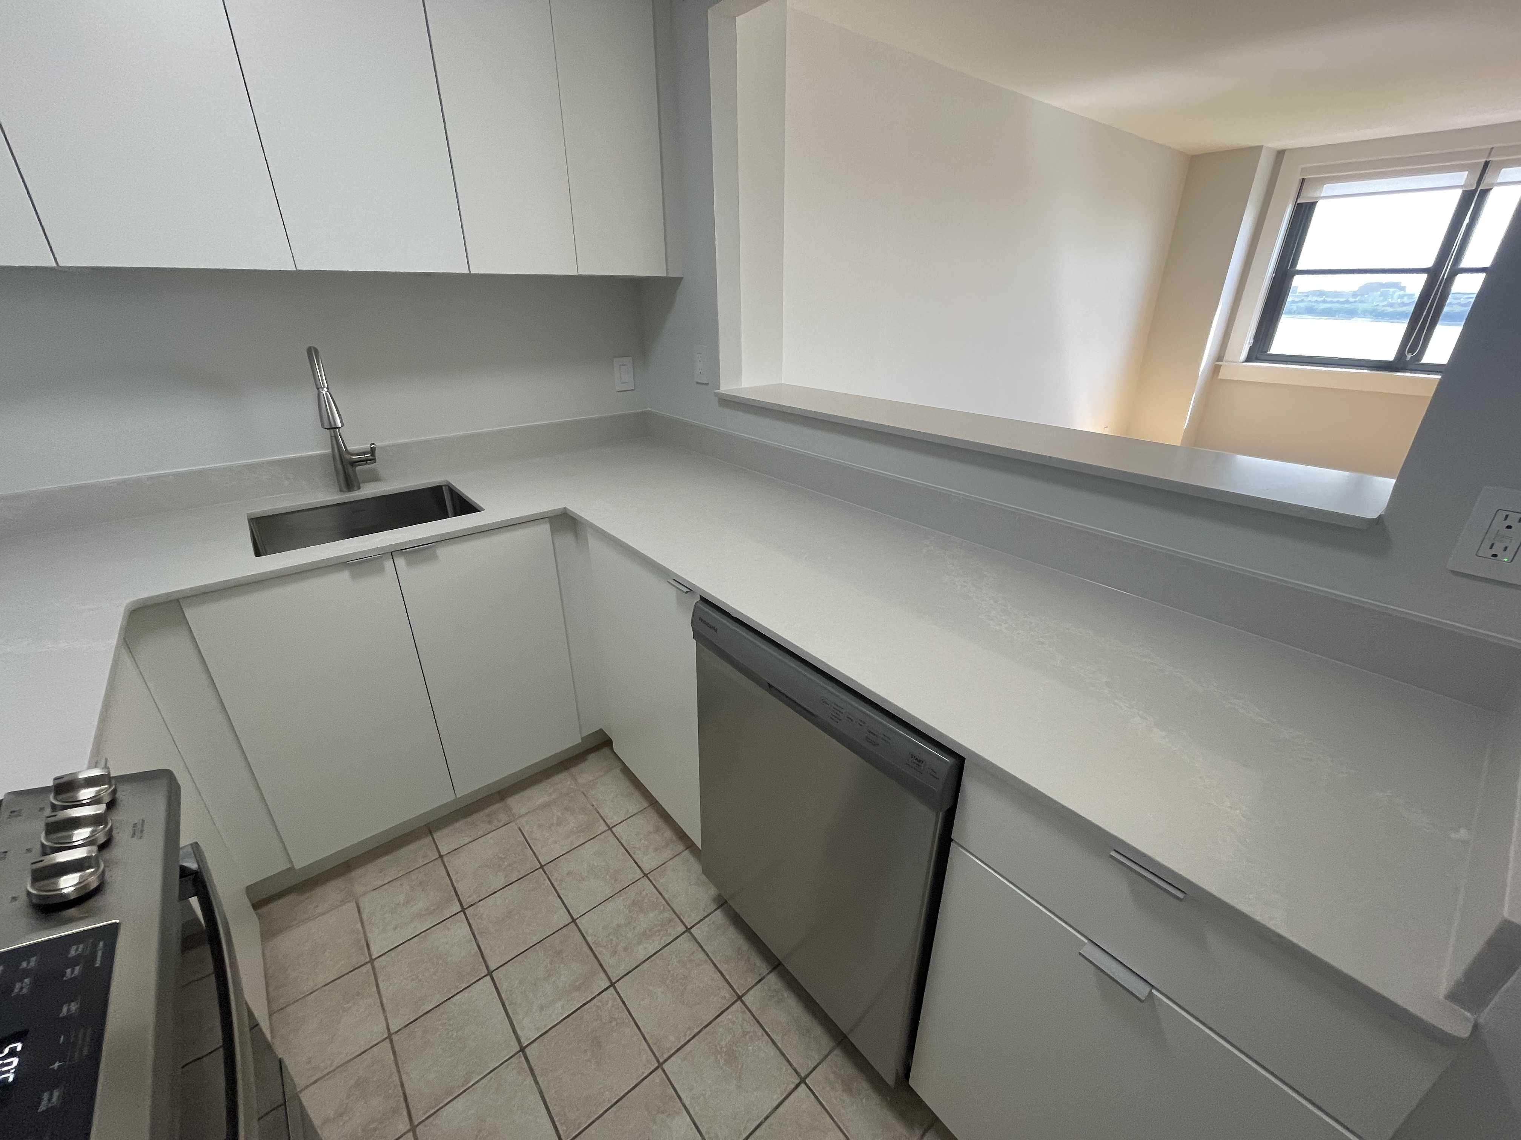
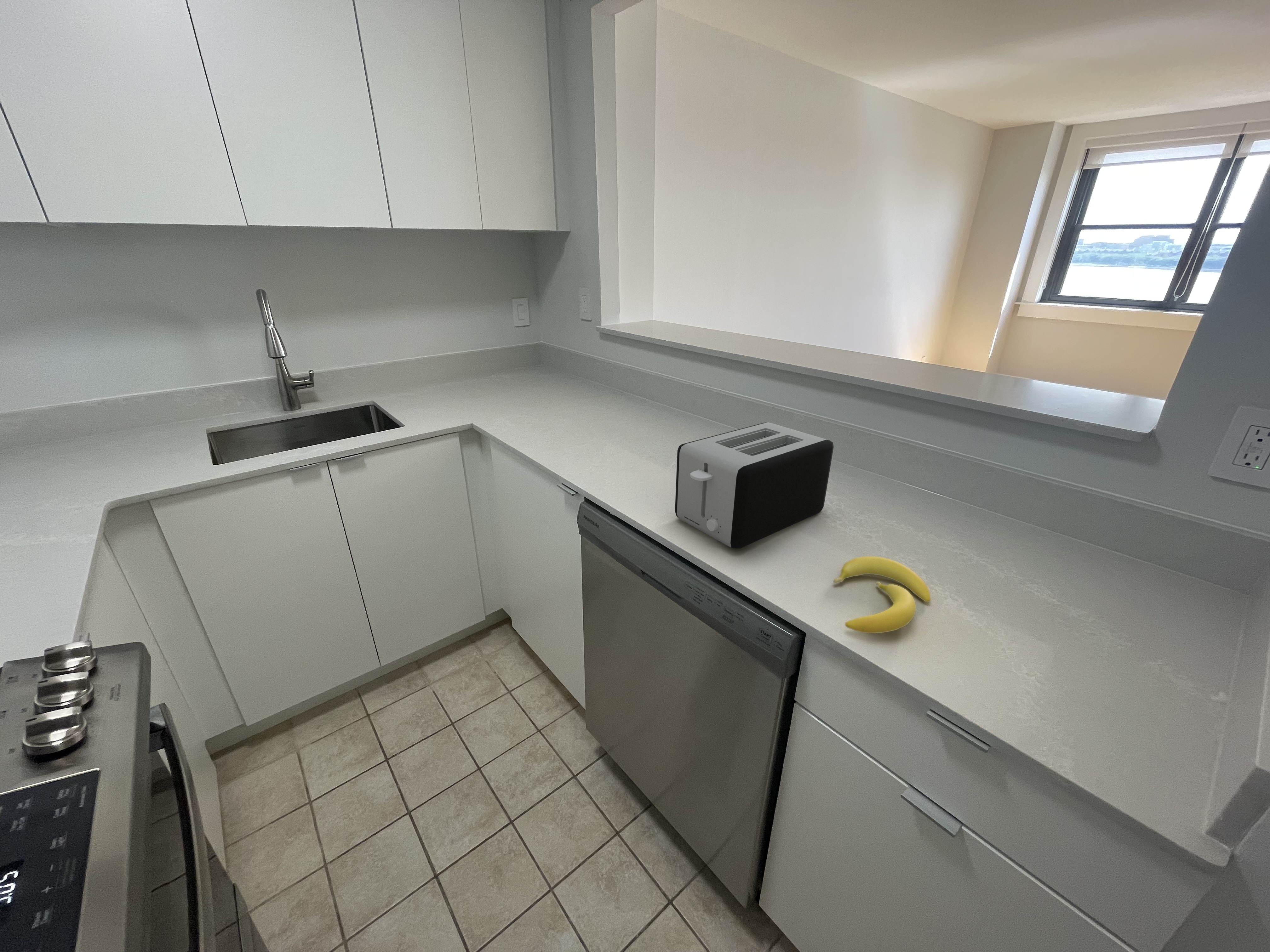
+ toaster (753, 479)
+ banana (878, 588)
